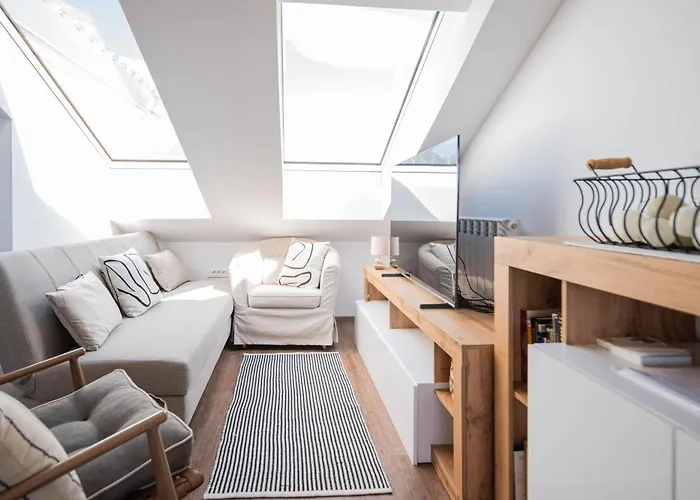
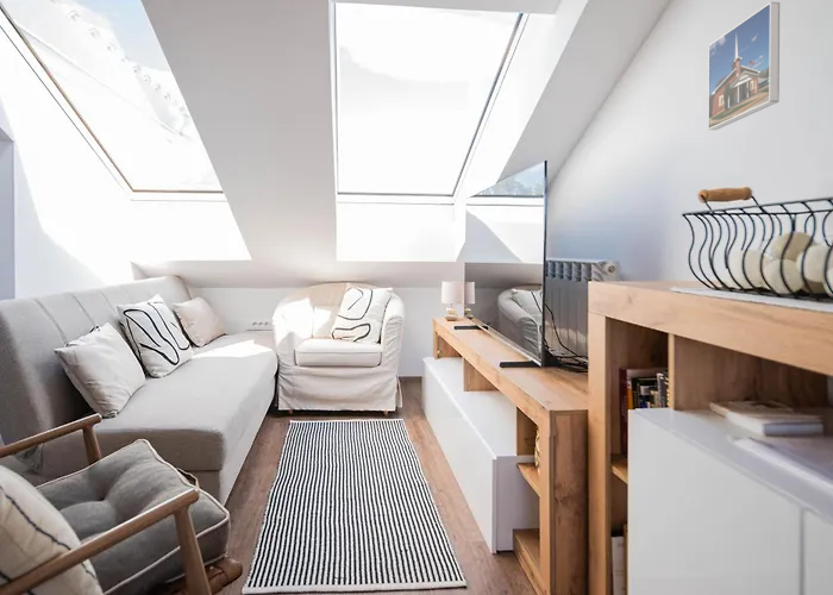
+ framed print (740, 70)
